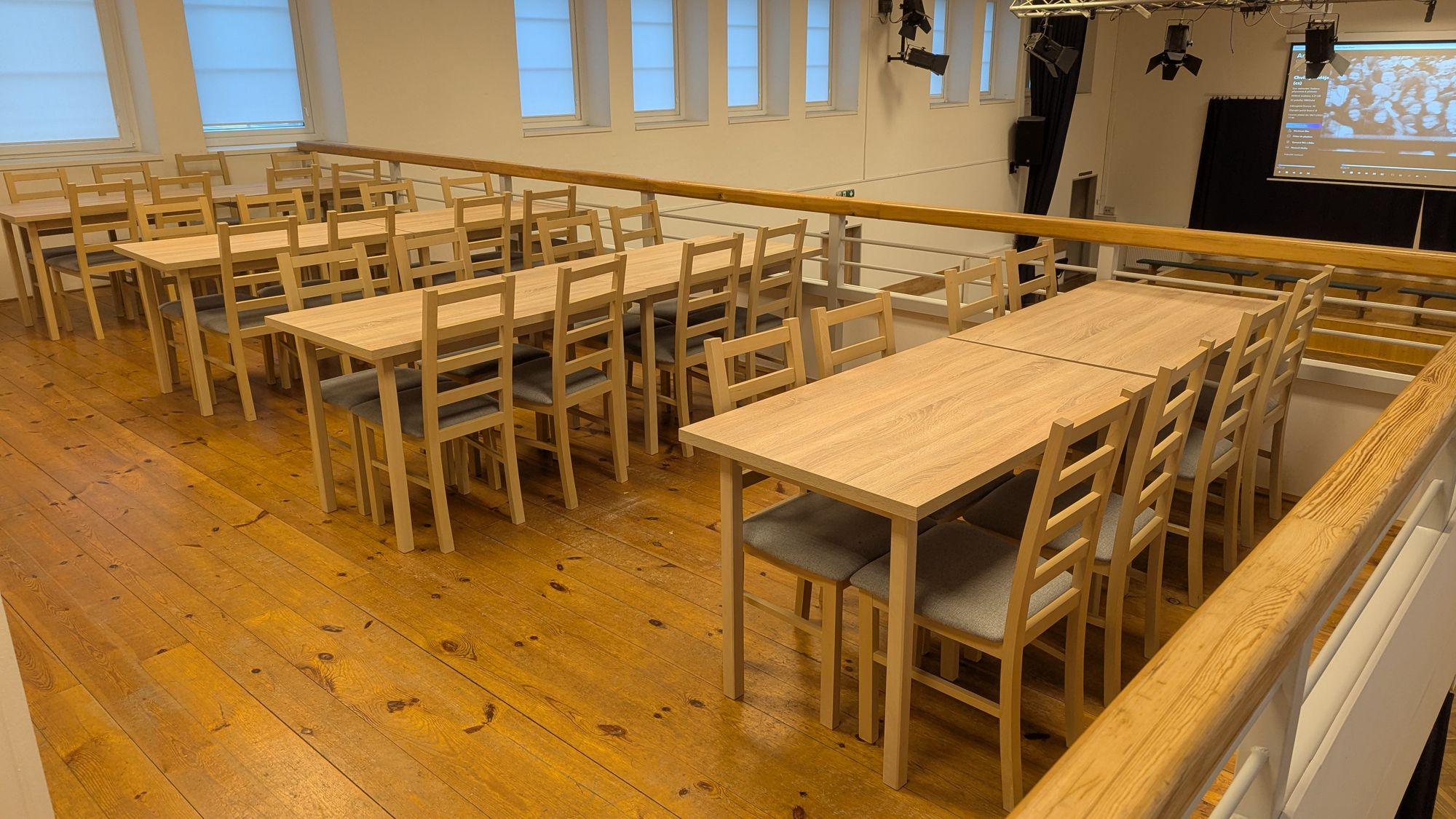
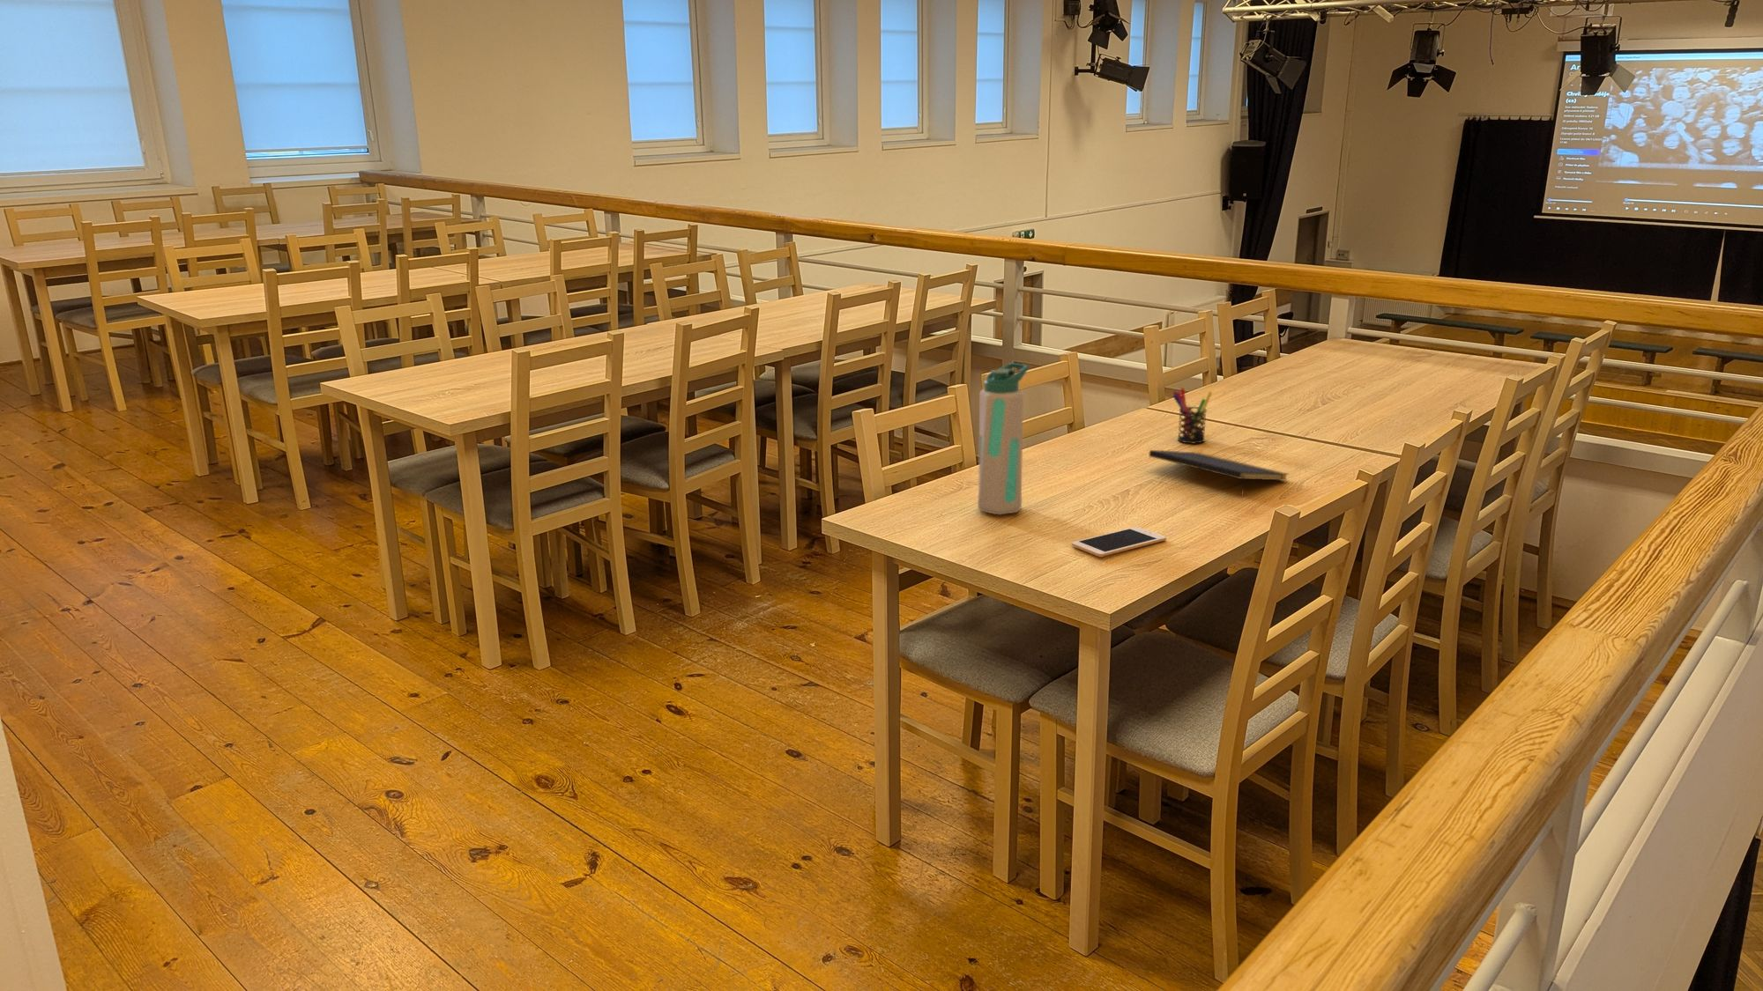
+ water bottle (1003, 439)
+ cell phone (1119, 541)
+ notepad (1217, 465)
+ pen holder (1193, 414)
